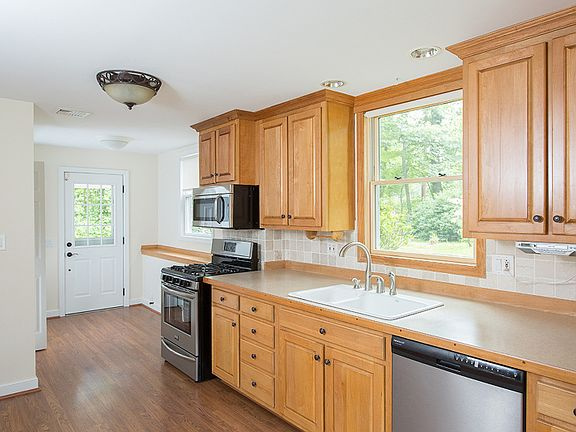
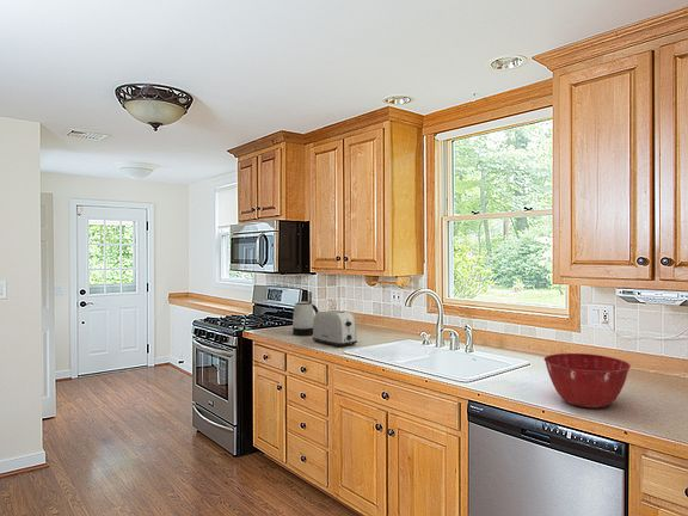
+ toaster (334, 326)
+ kettle (306, 317)
+ mixing bowl (585, 381)
